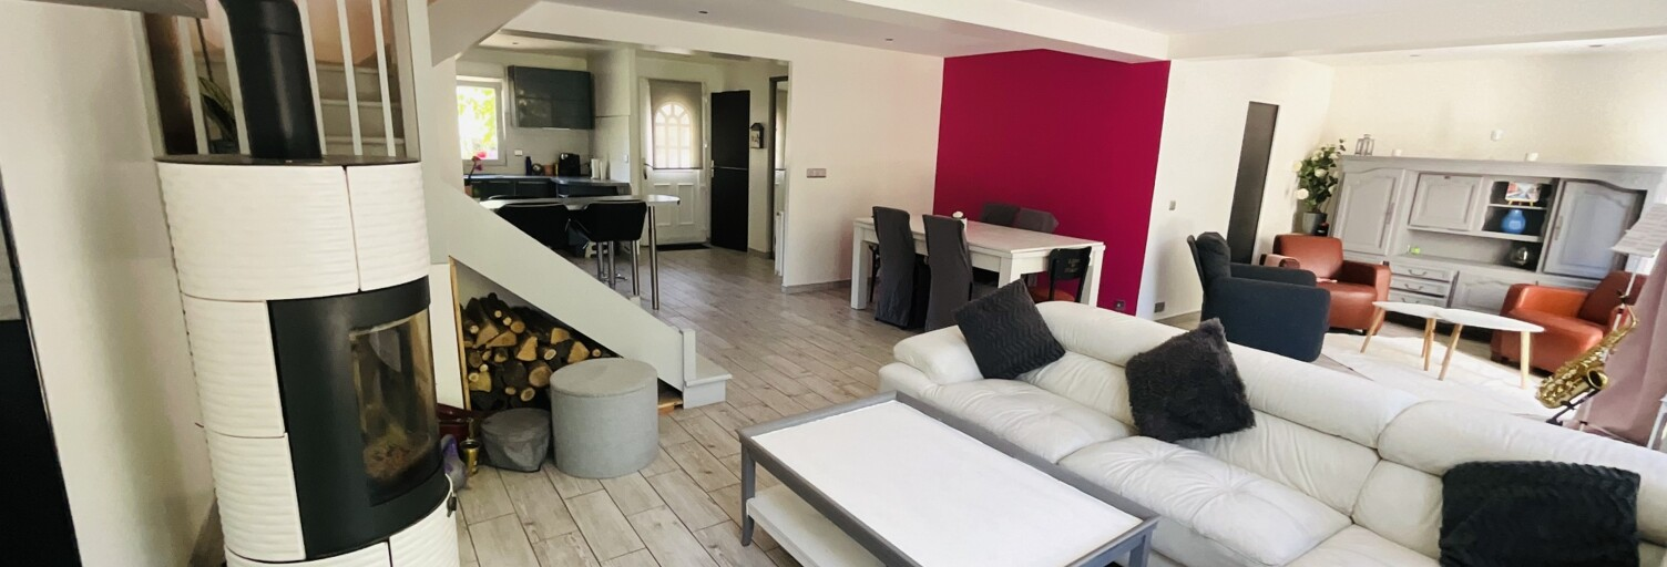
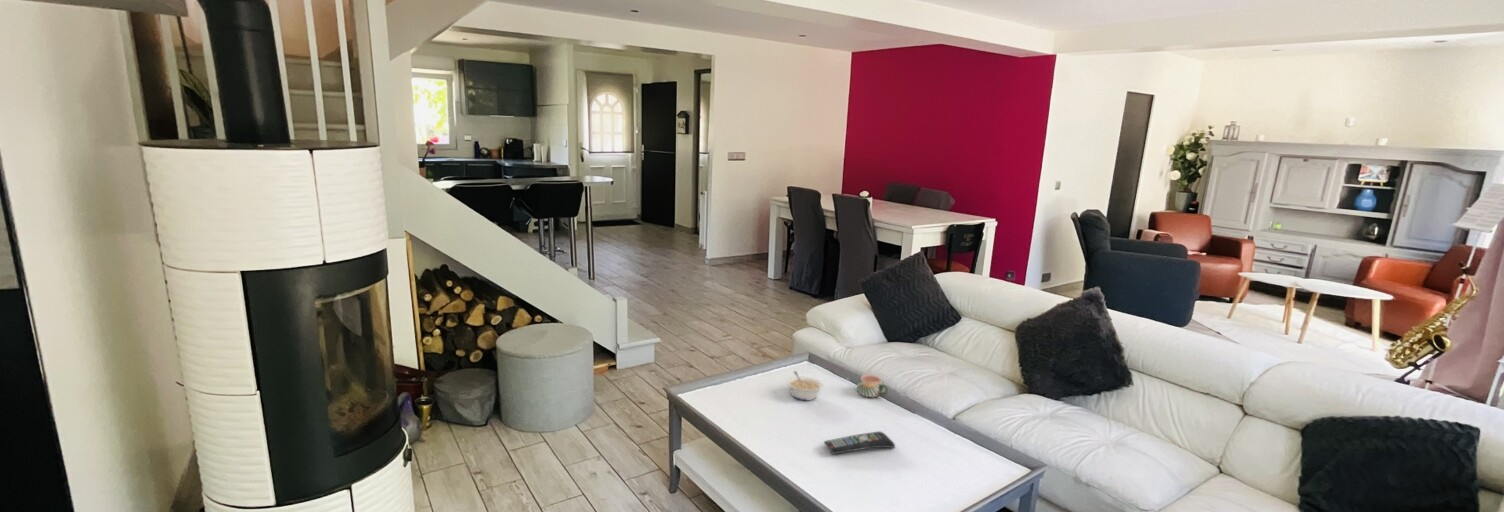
+ remote control (859, 442)
+ mug (873, 386)
+ legume (802, 387)
